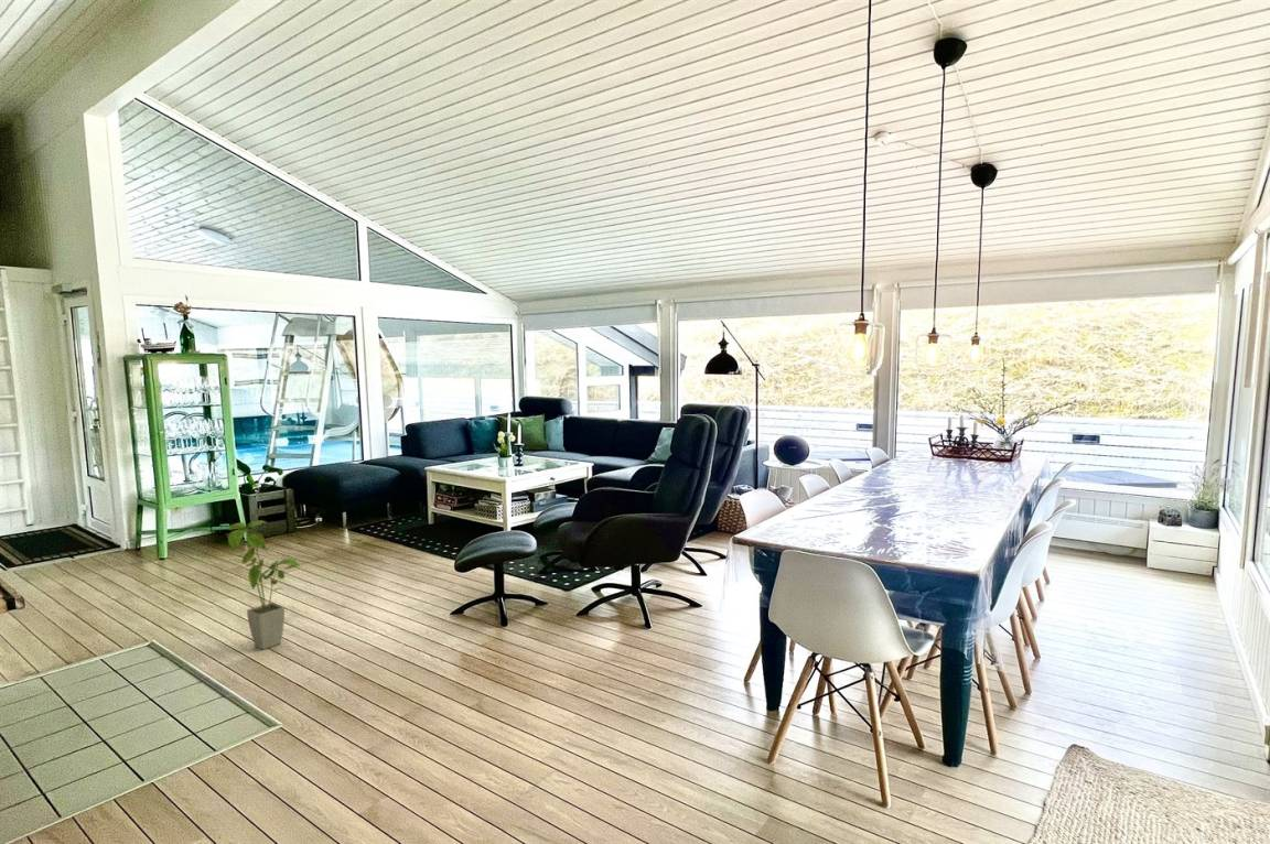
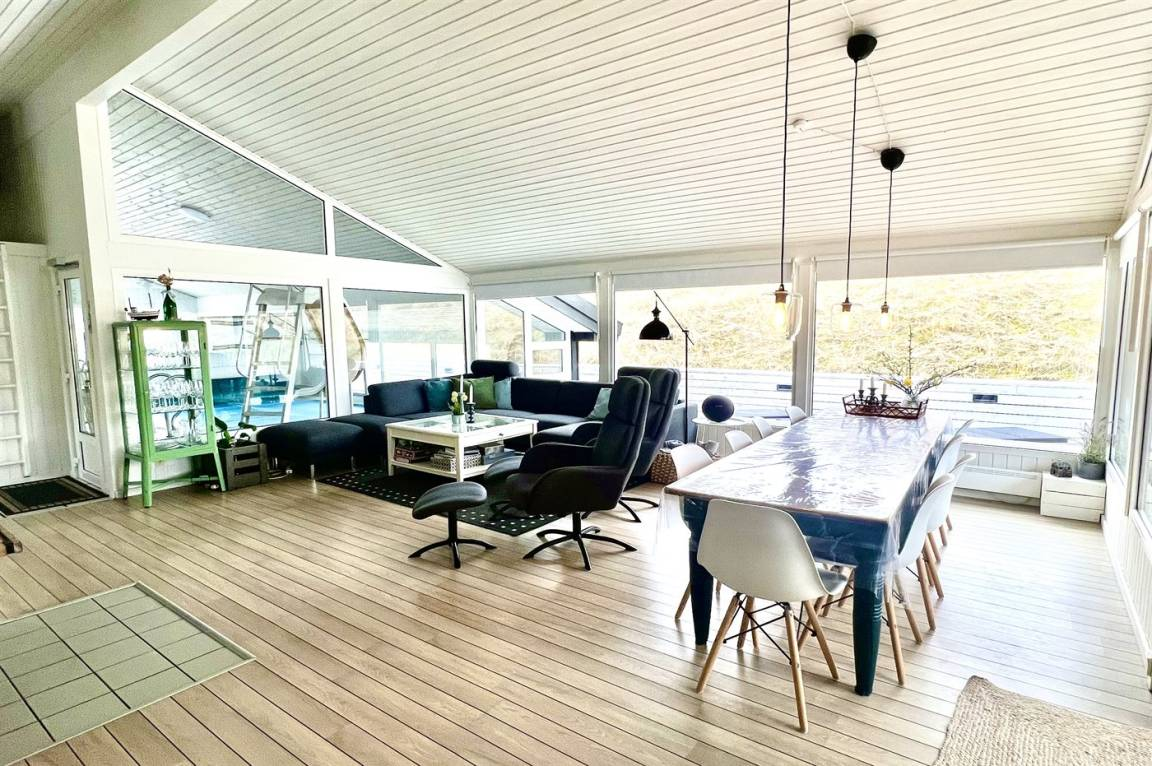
- house plant (261, 585)
